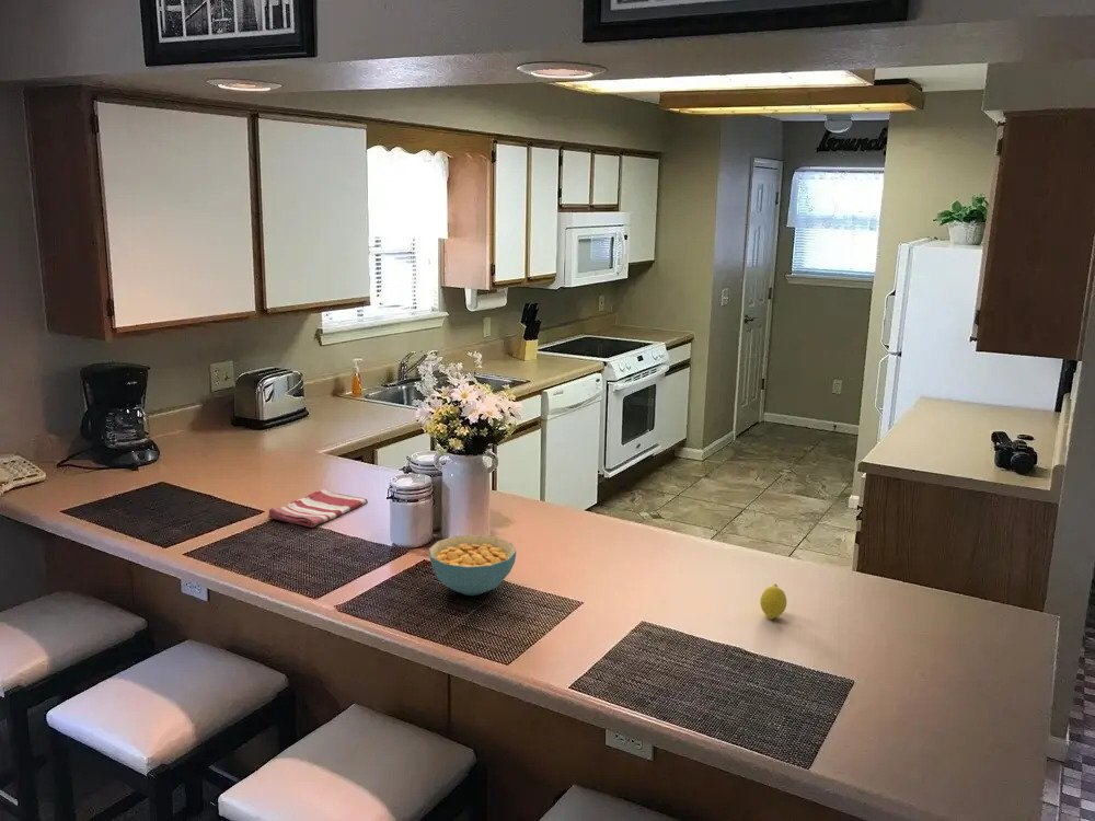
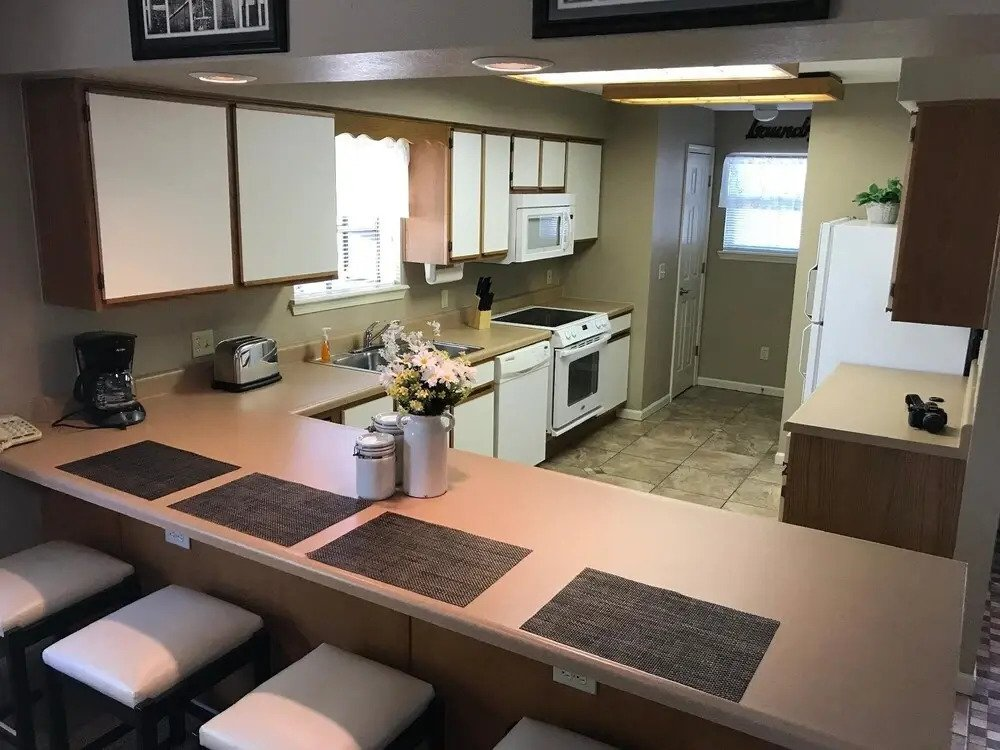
- cereal bowl (472, 569)
- fruit (773, 601)
- dish towel (319, 507)
